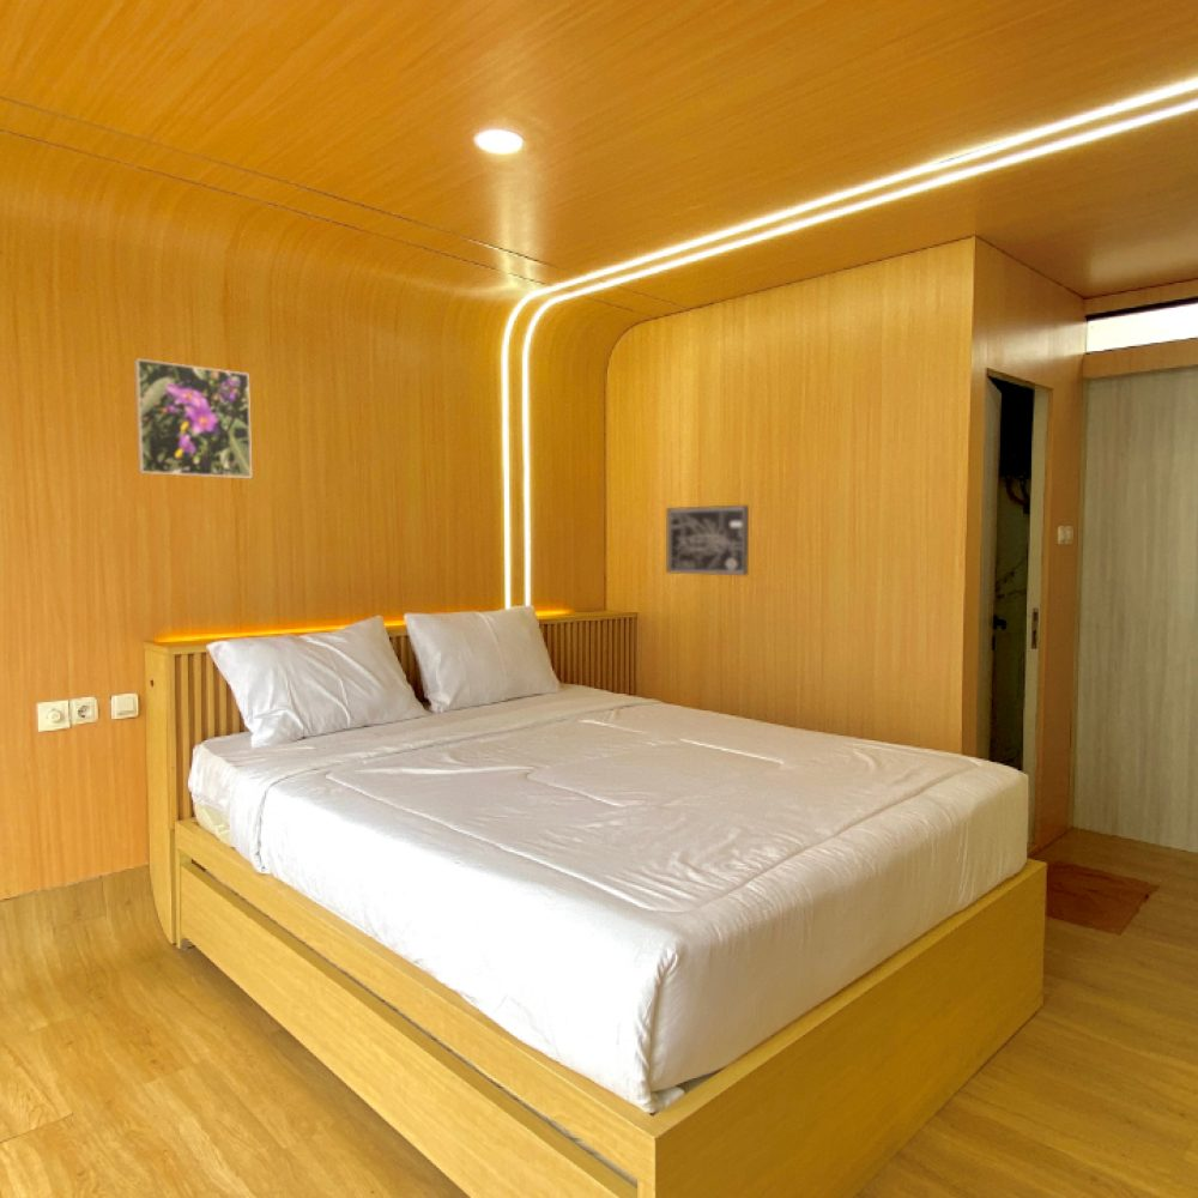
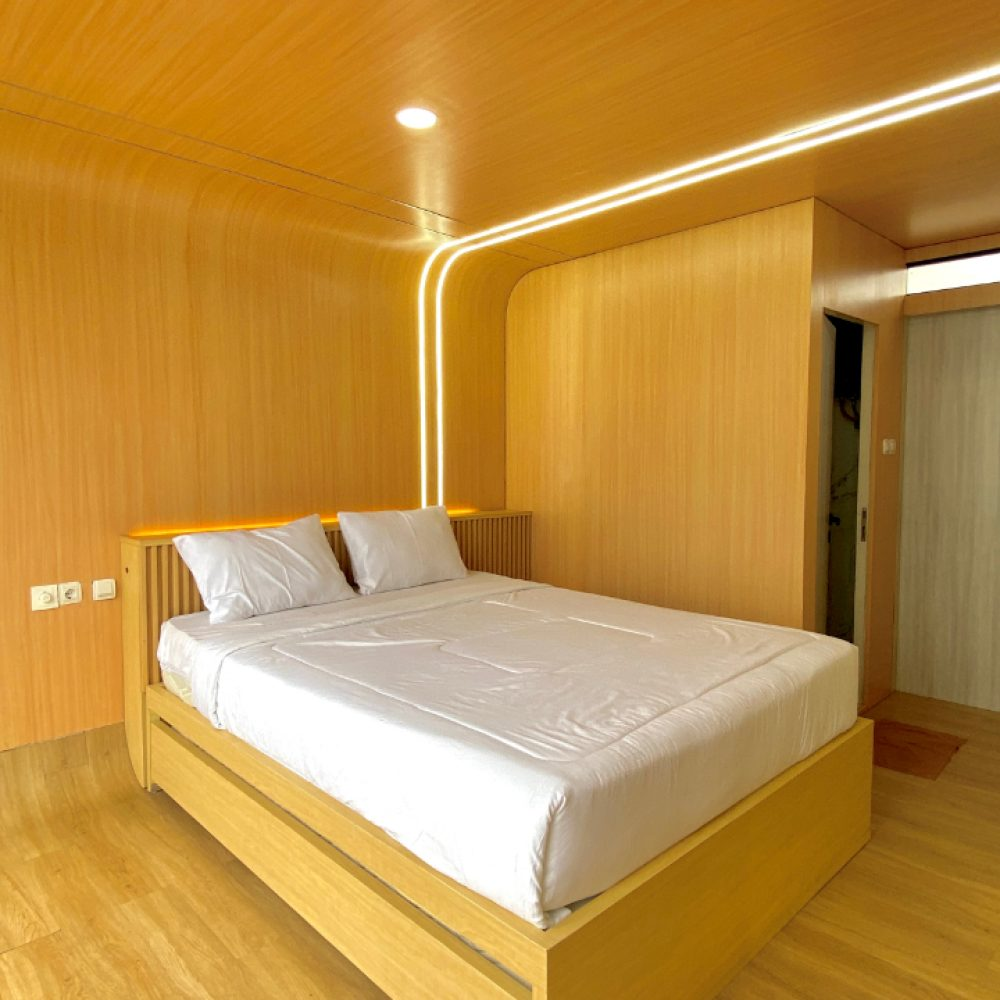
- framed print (195, 420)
- wall art (706, 540)
